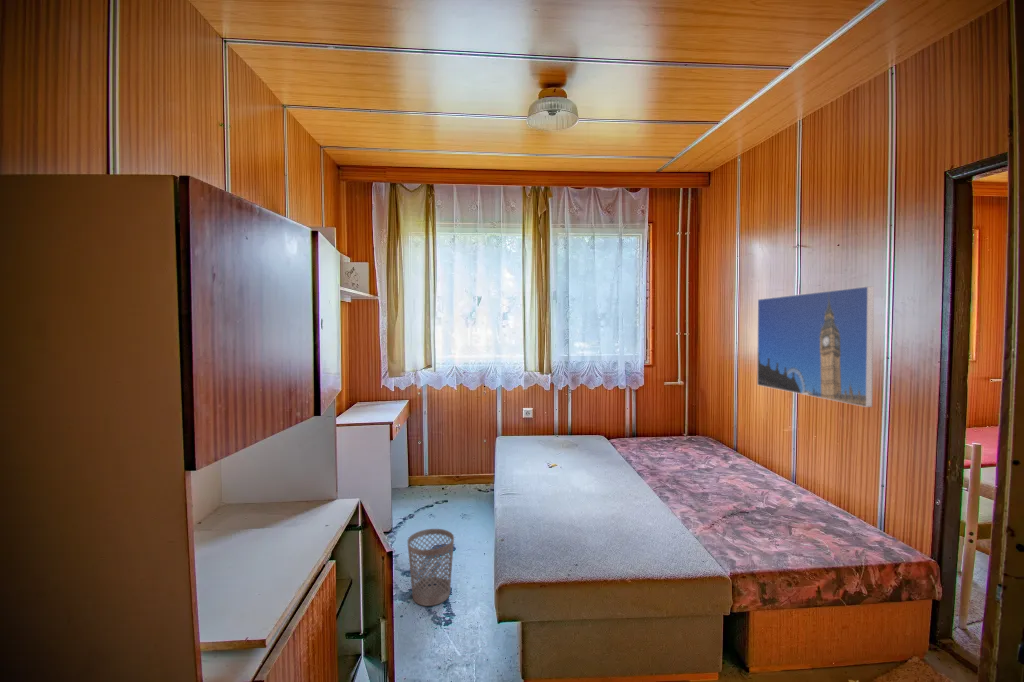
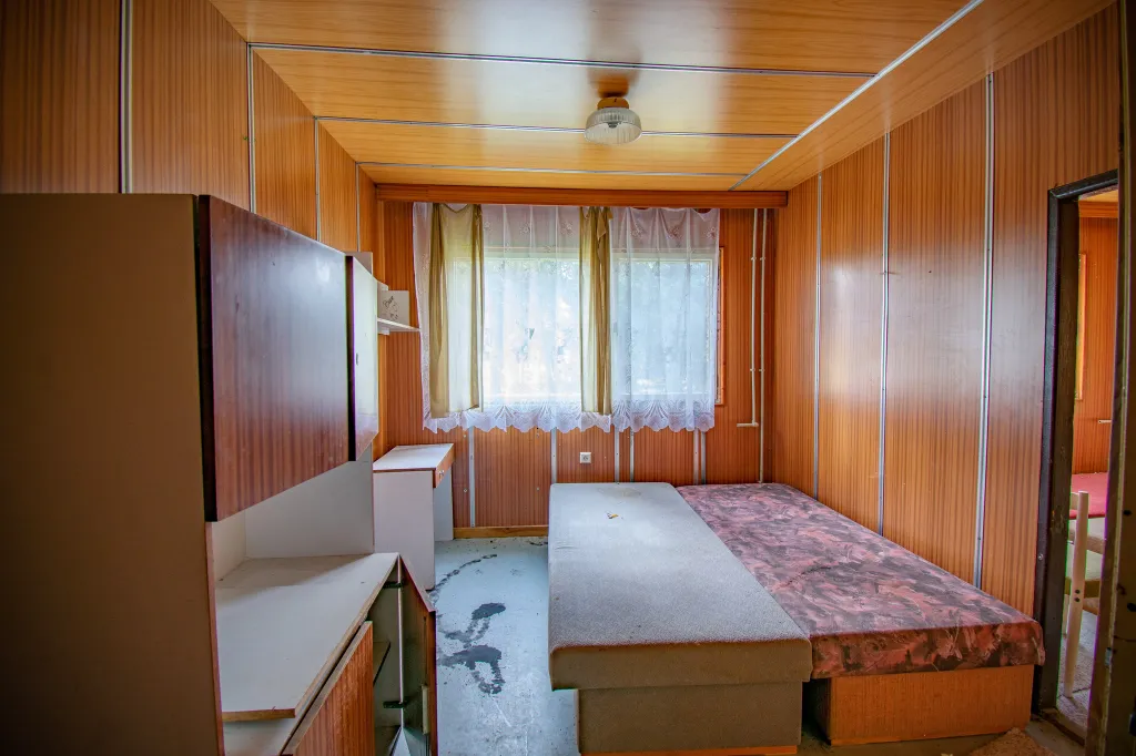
- wastebasket (431, 567)
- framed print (805, 344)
